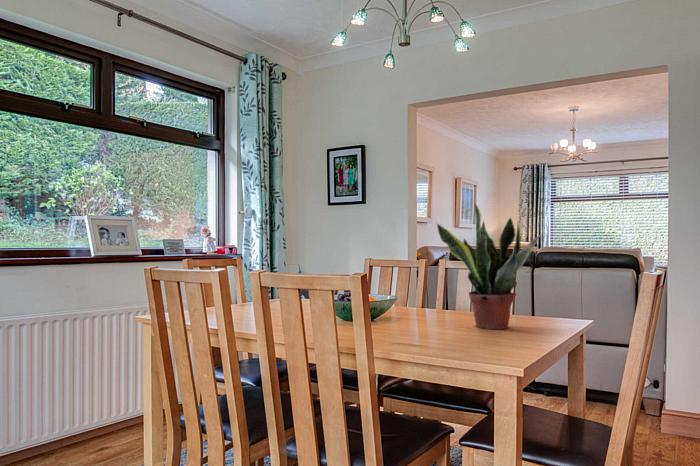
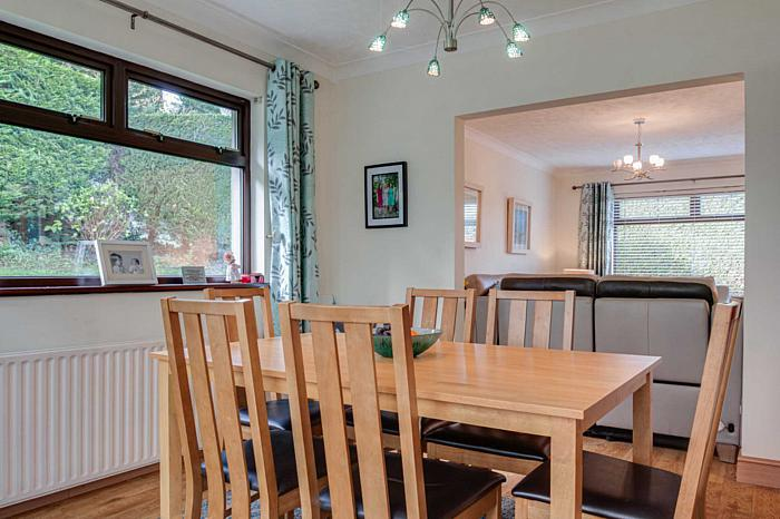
- potted plant (486, 264)
